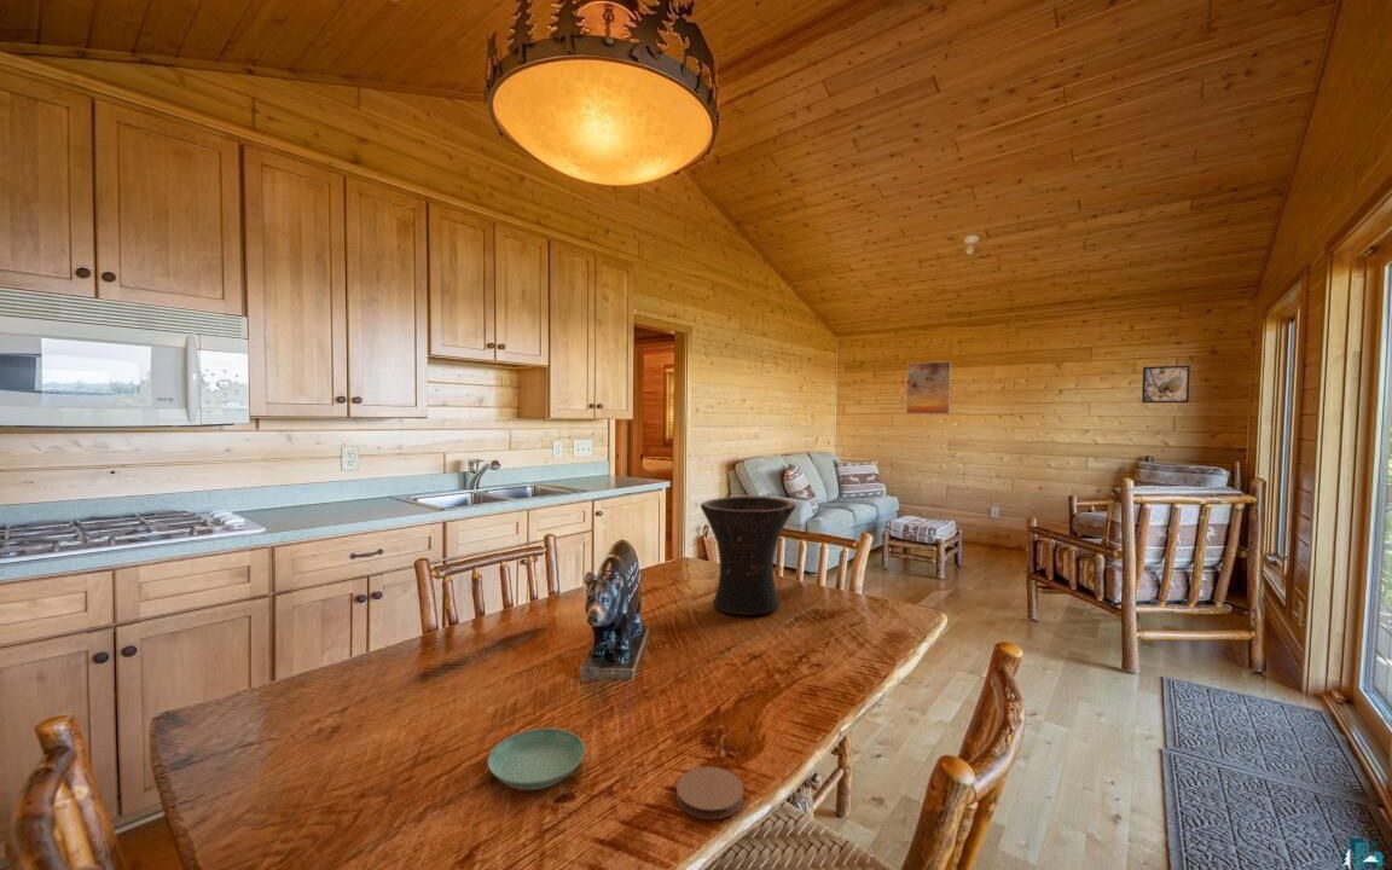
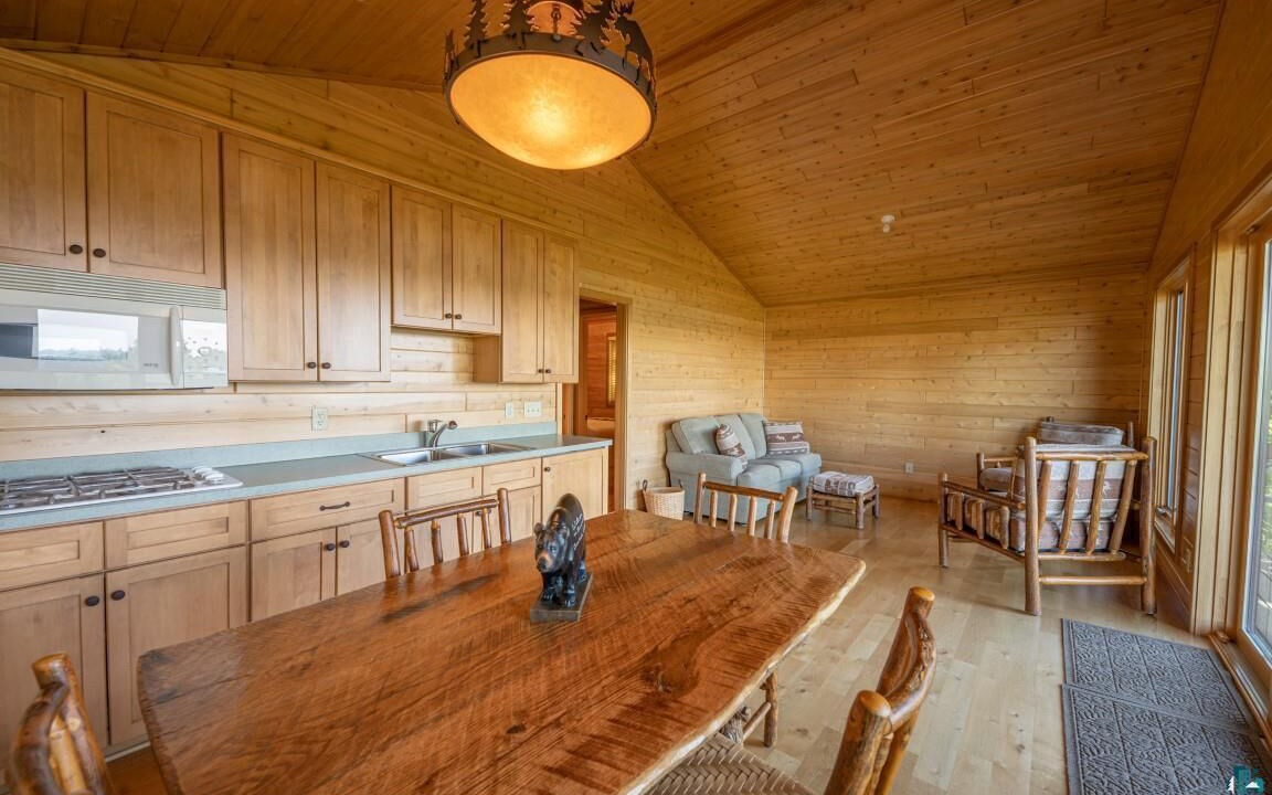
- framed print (1165, 384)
- saucer (536, 760)
- vase (747, 553)
- coaster (709, 791)
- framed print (928, 388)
